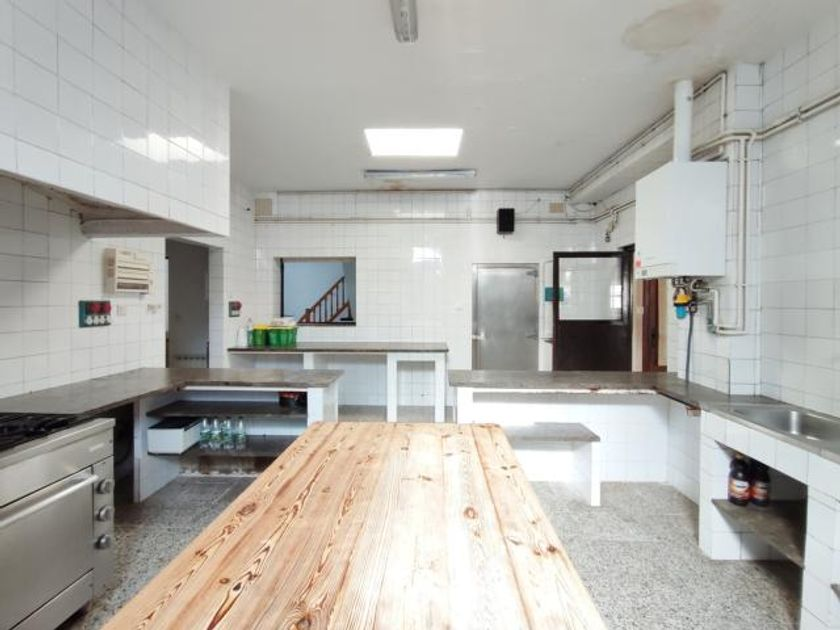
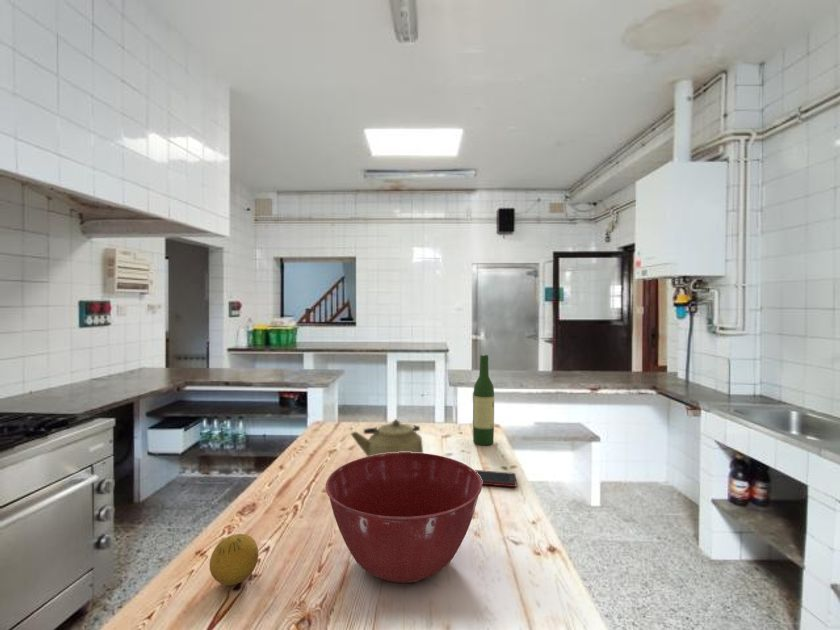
+ kettle (388, 443)
+ fruit (234, 558)
+ mixing bowl (403, 519)
+ cell phone (488, 477)
+ wine bottle (483, 398)
